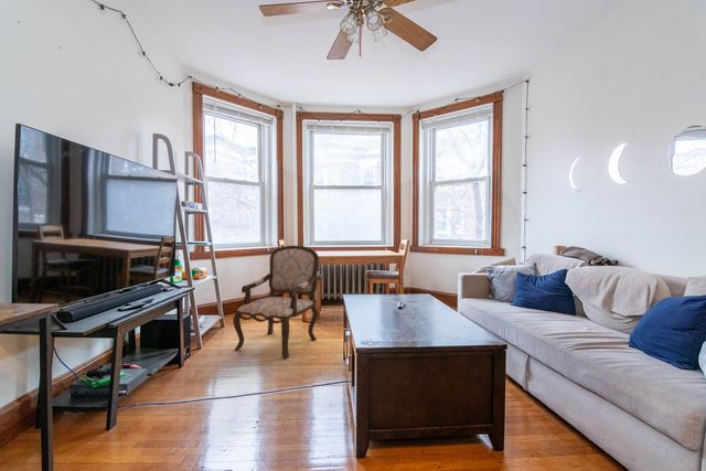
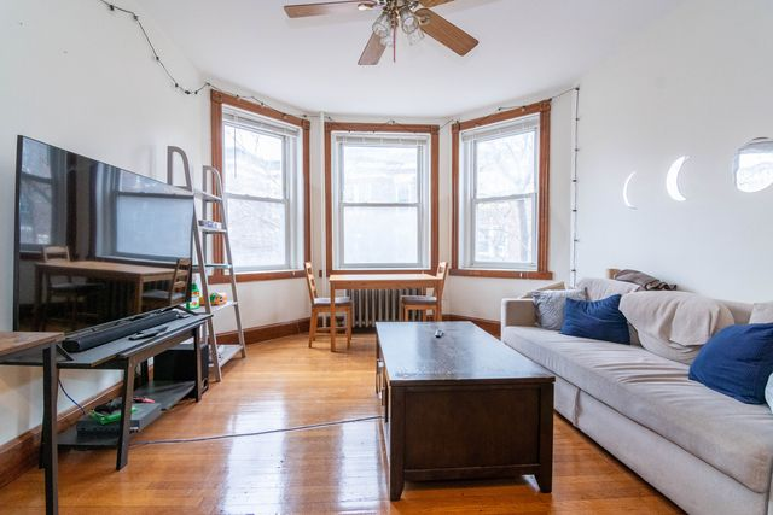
- armchair (278, 297)
